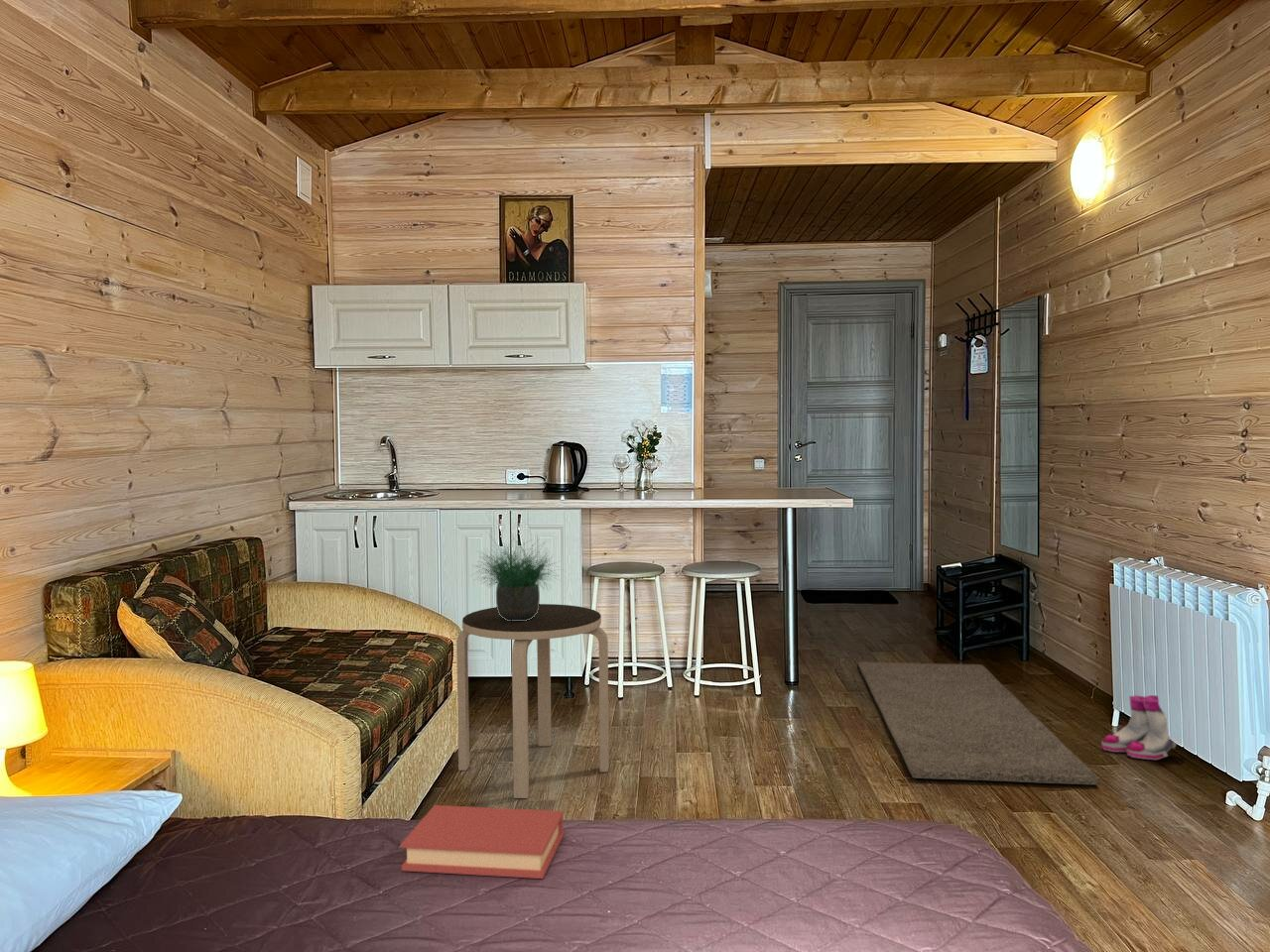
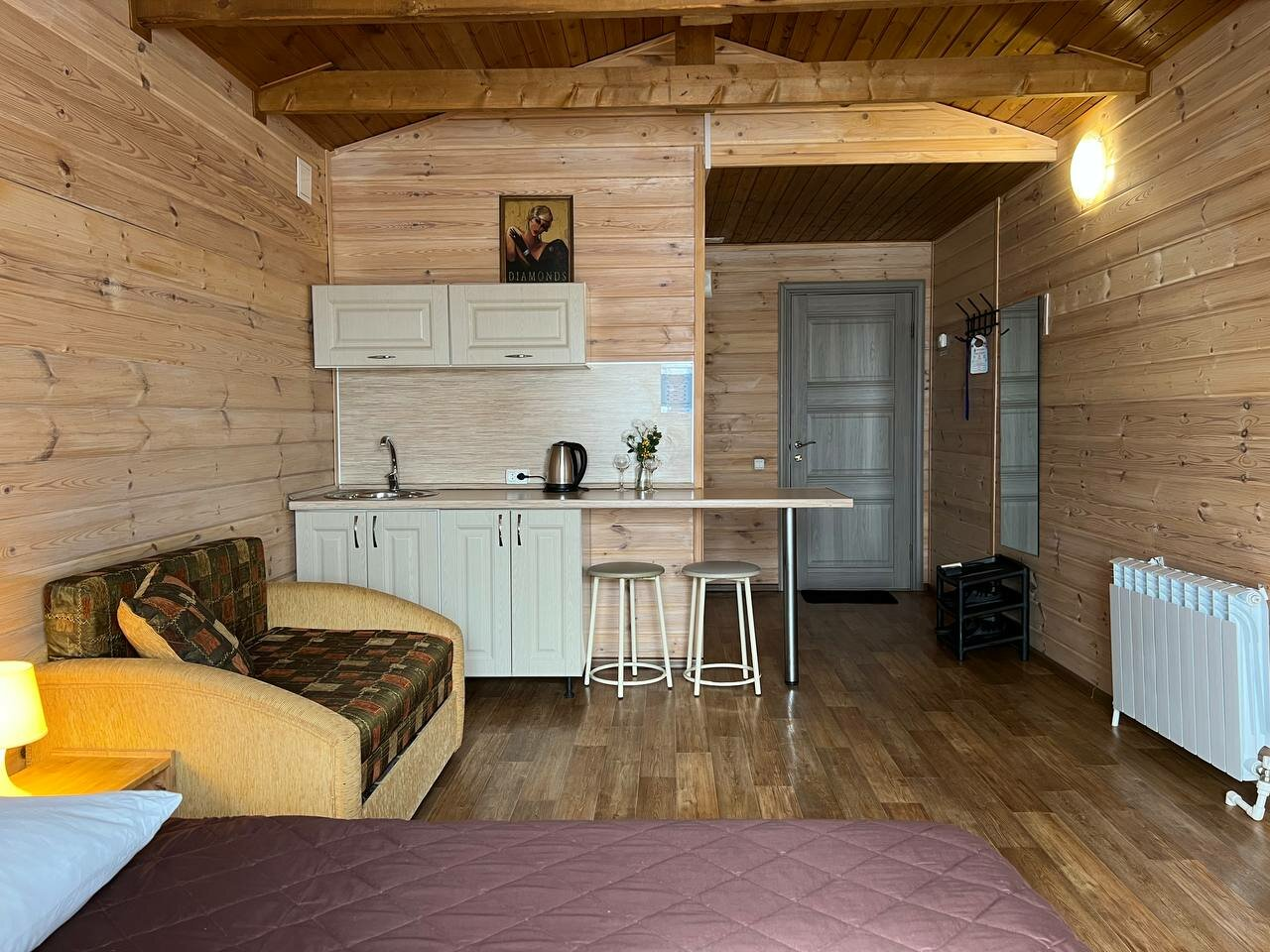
- potted plant (517, 568)
- side table (538, 692)
- rug (953, 710)
- book (485, 839)
- boots (1140, 722)
